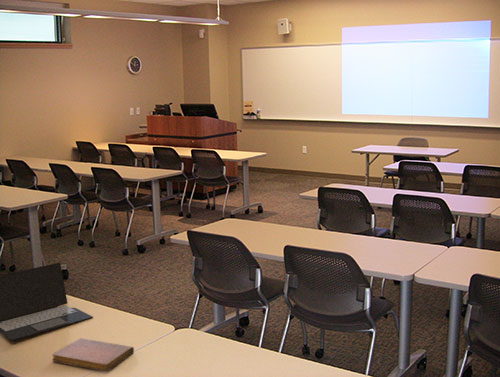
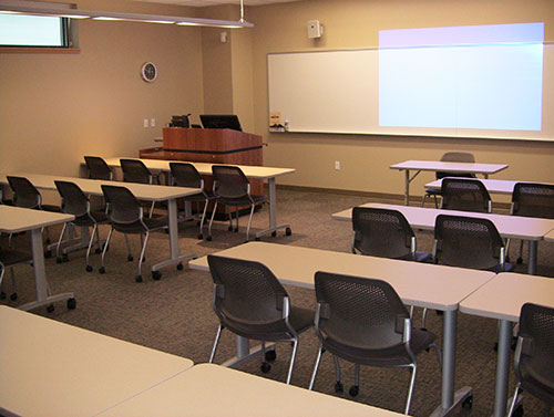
- notebook (93, 353)
- laptop (37, 298)
